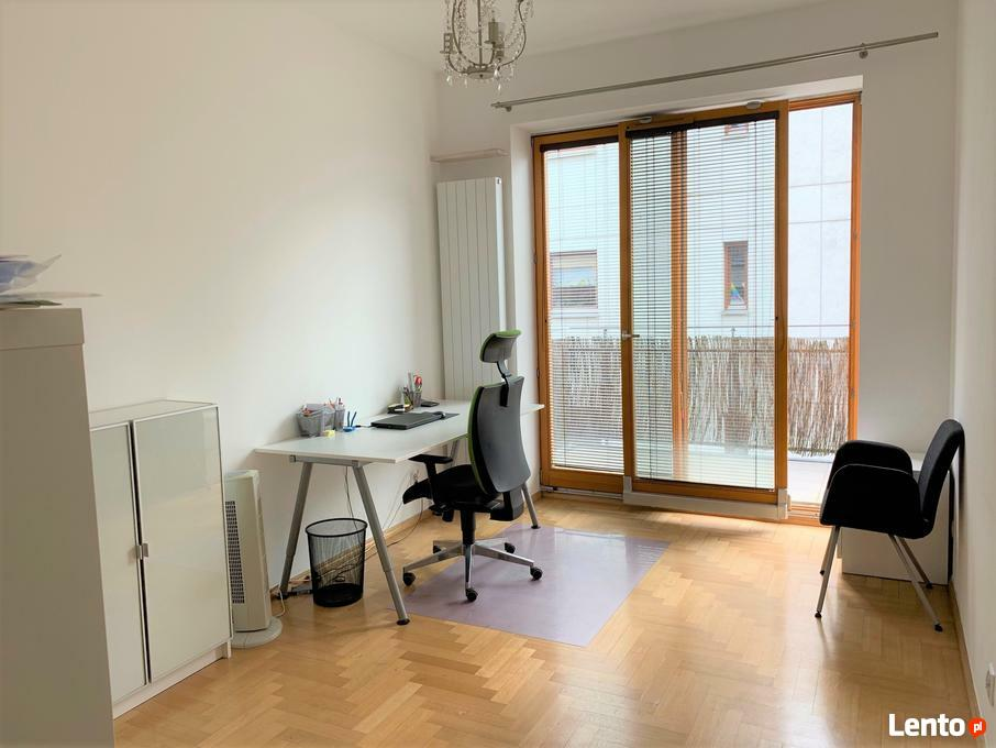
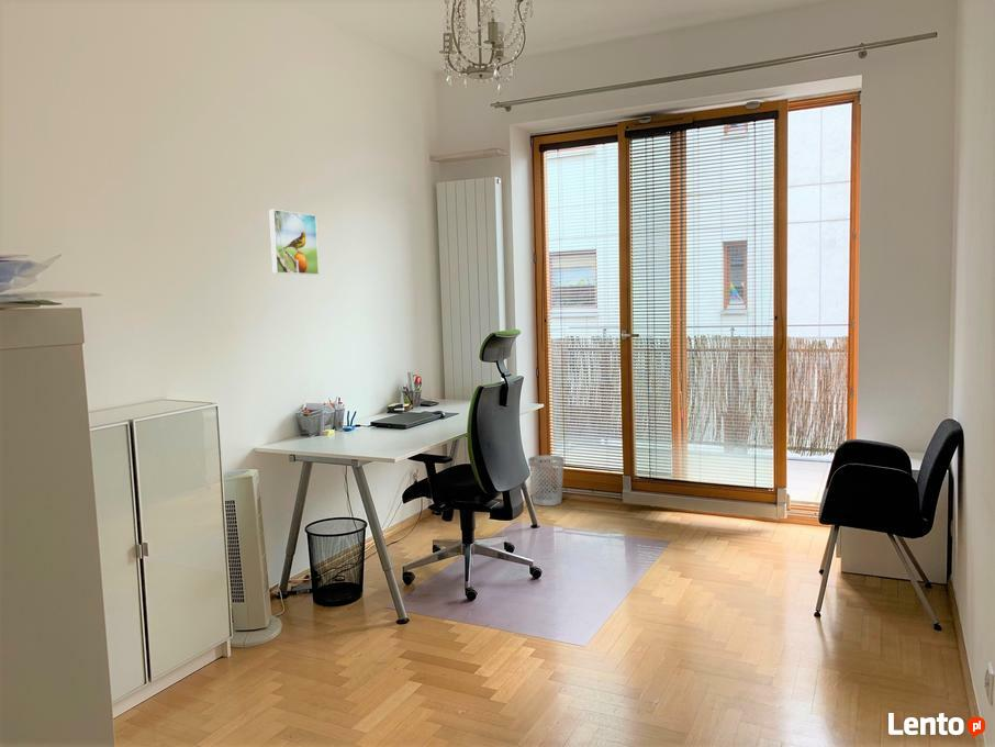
+ wastebasket (546, 480)
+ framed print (294, 243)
